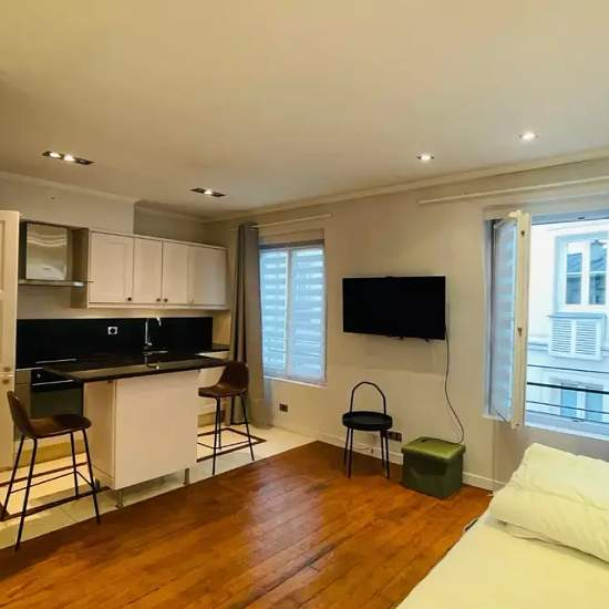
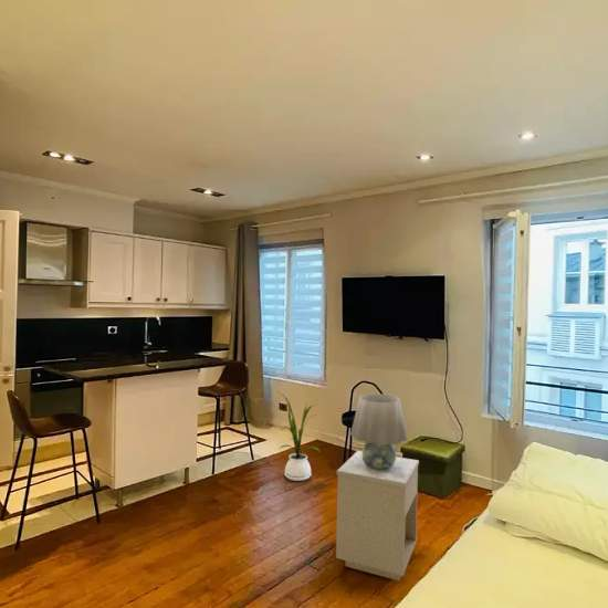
+ nightstand (378, 511)
+ house plant (296, 434)
+ table lamp (378, 431)
